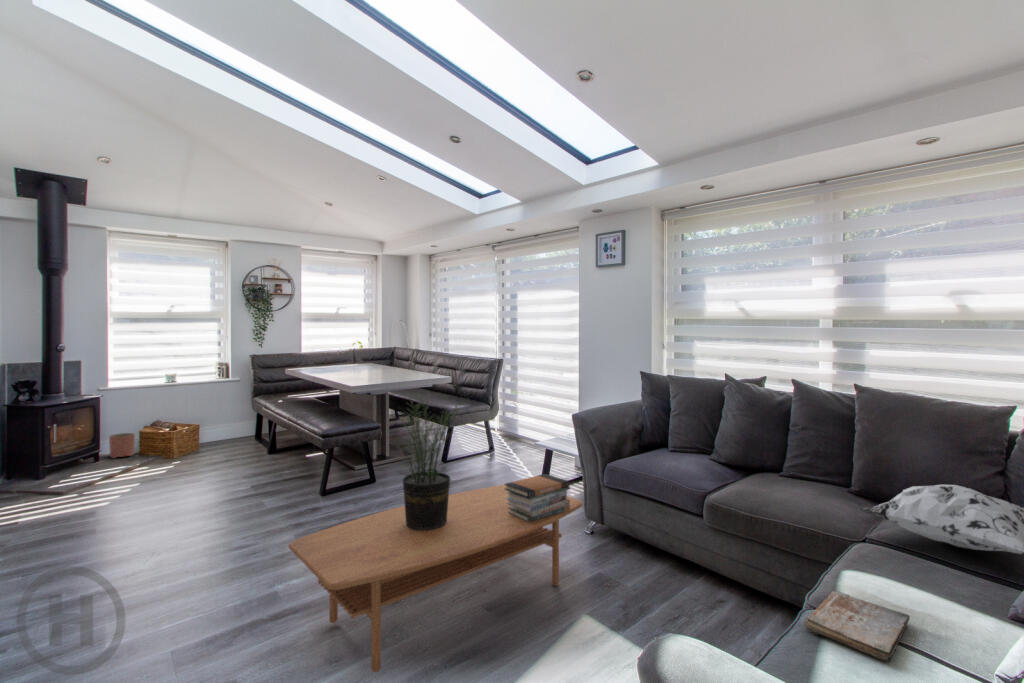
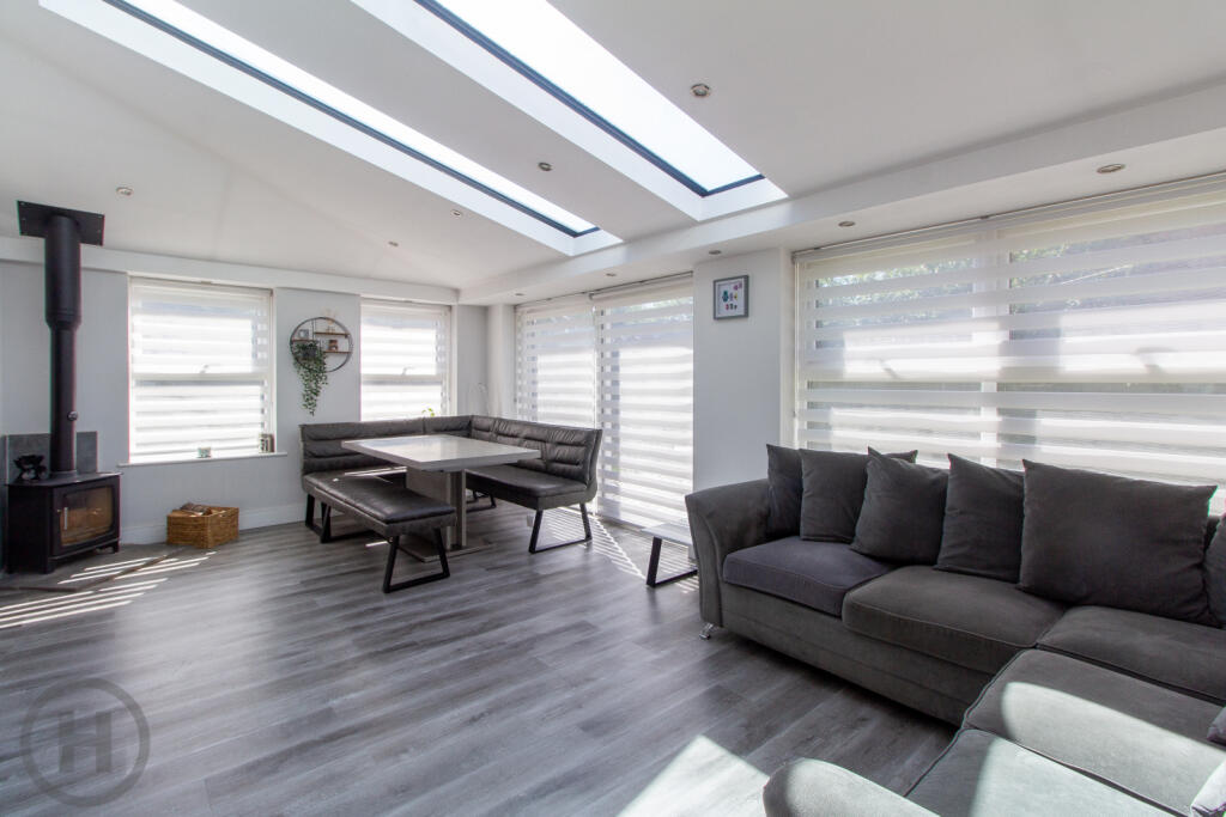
- book (858, 621)
- planter (122, 445)
- book stack (537, 496)
- coffee table (452, 561)
- decorative pillow (954, 515)
- potted plant (430, 455)
